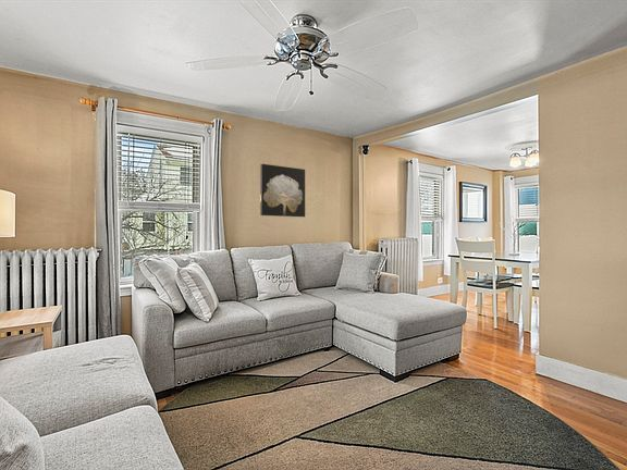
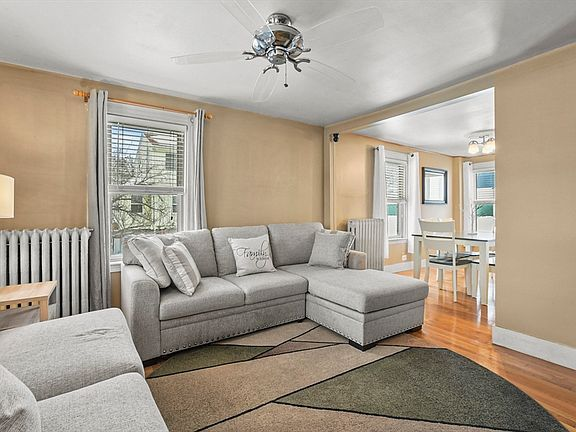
- wall art (283, 191)
